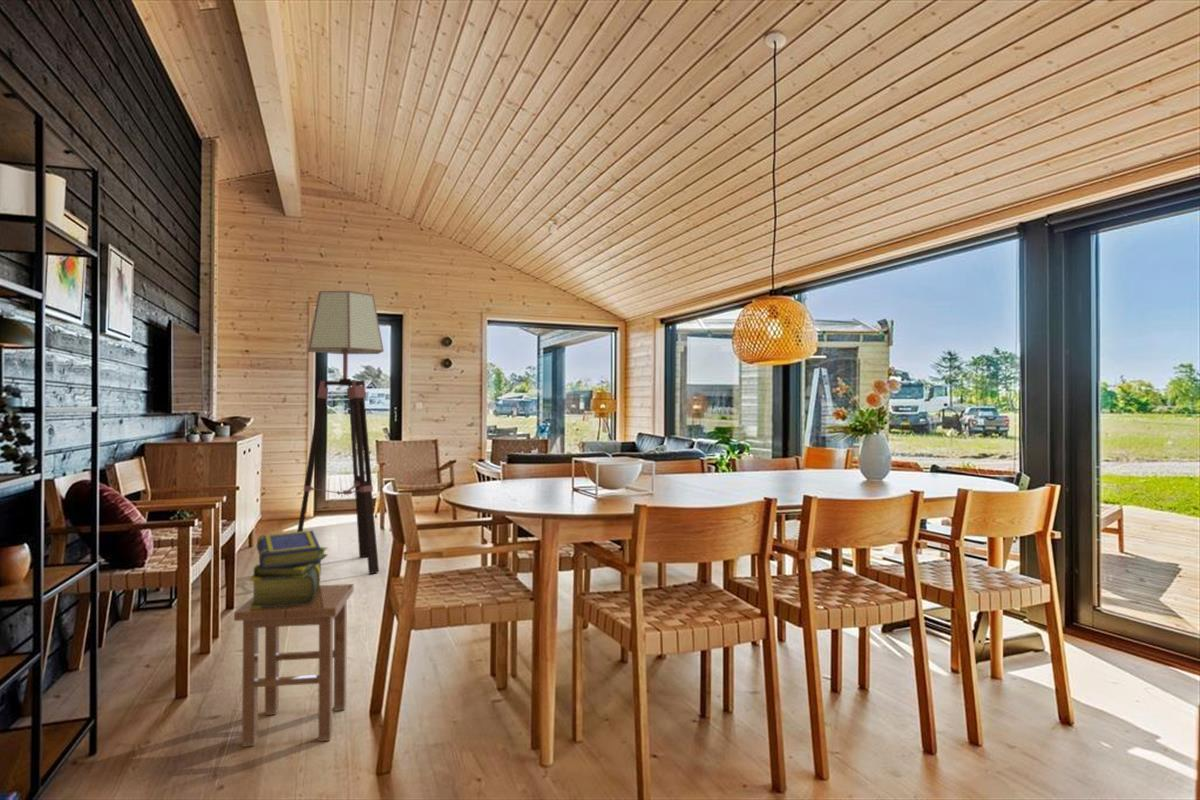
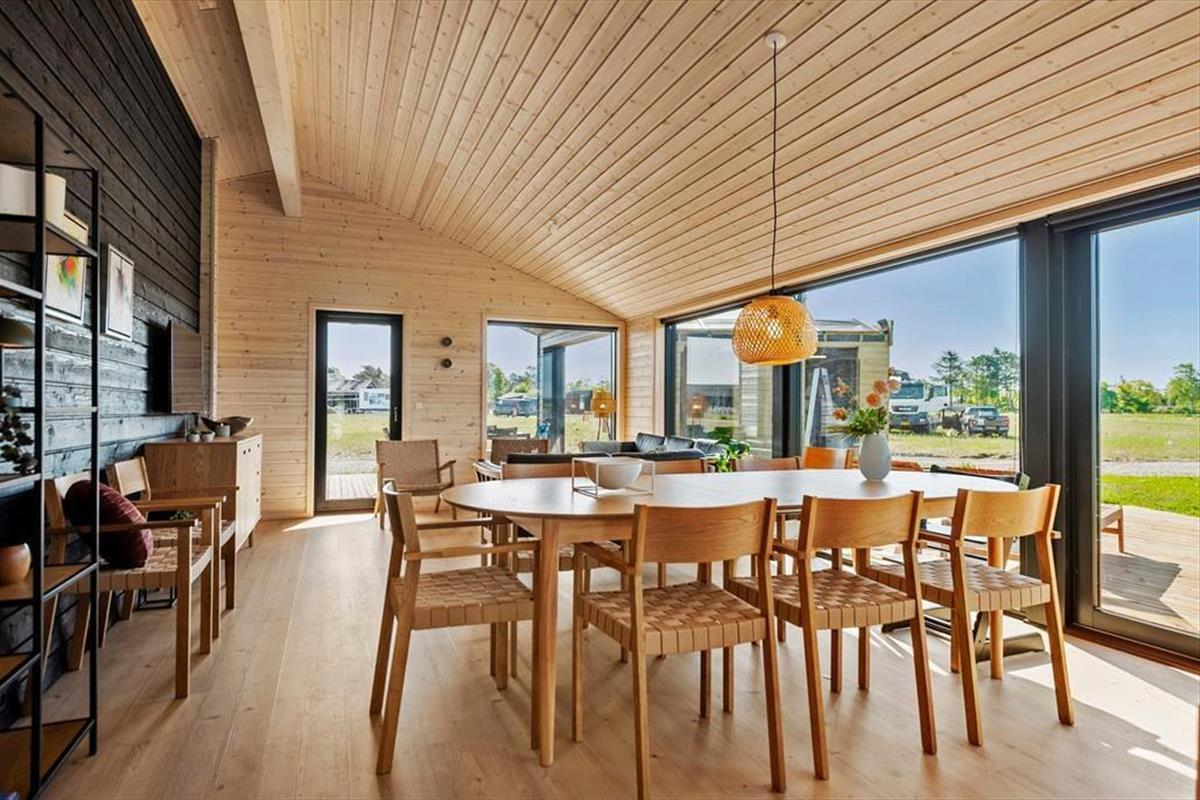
- floor lamp (351, 429)
- stack of books (289, 566)
- stool (297, 659)
